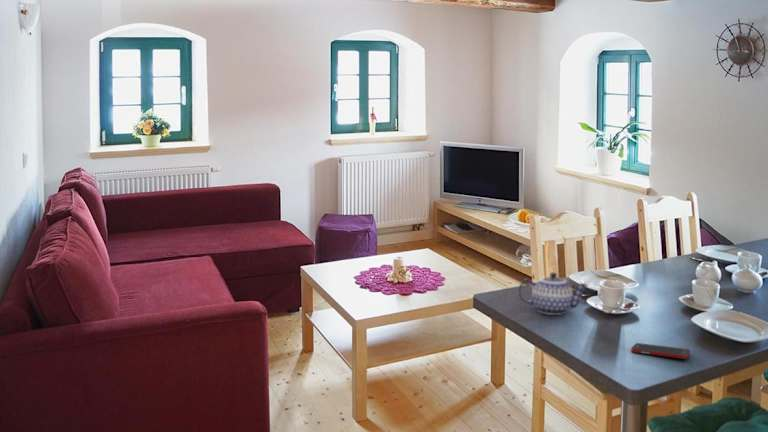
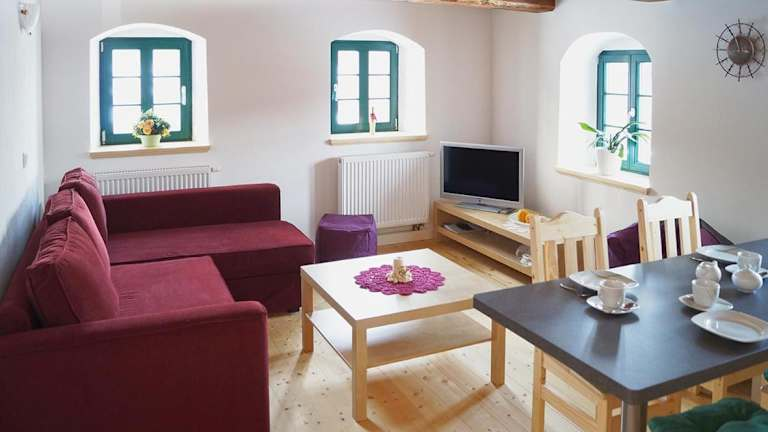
- teapot (552, 292)
- cell phone (660, 350)
